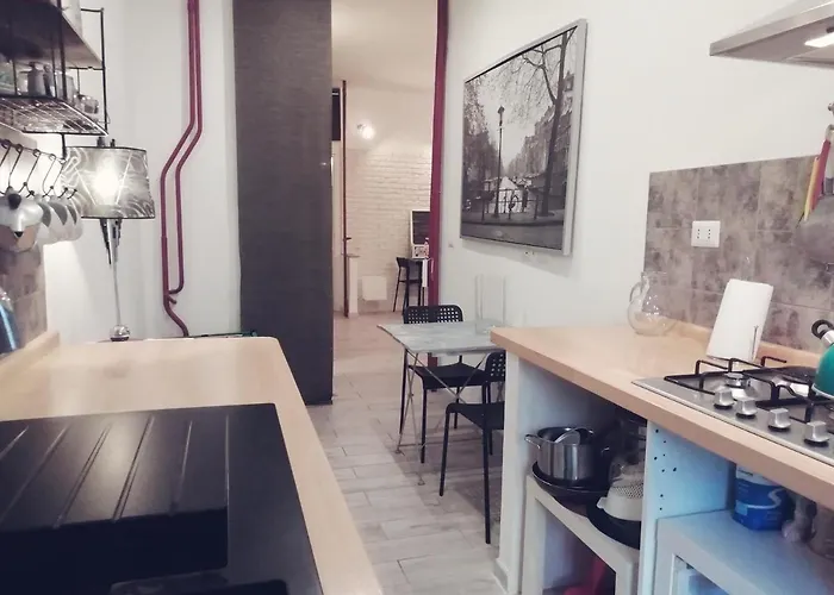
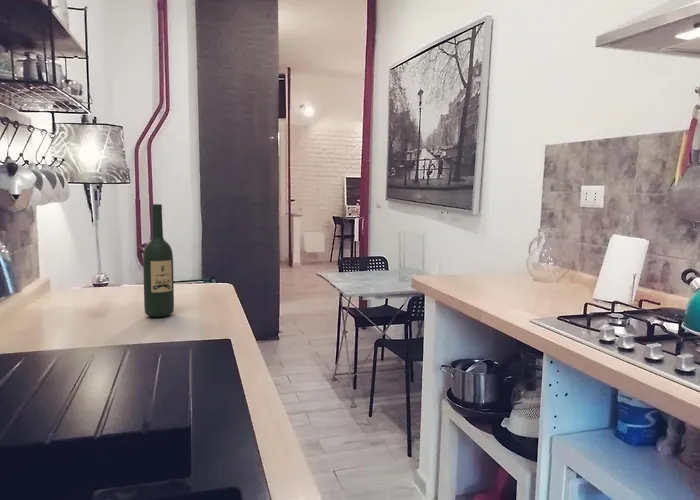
+ wine bottle (158, 260)
